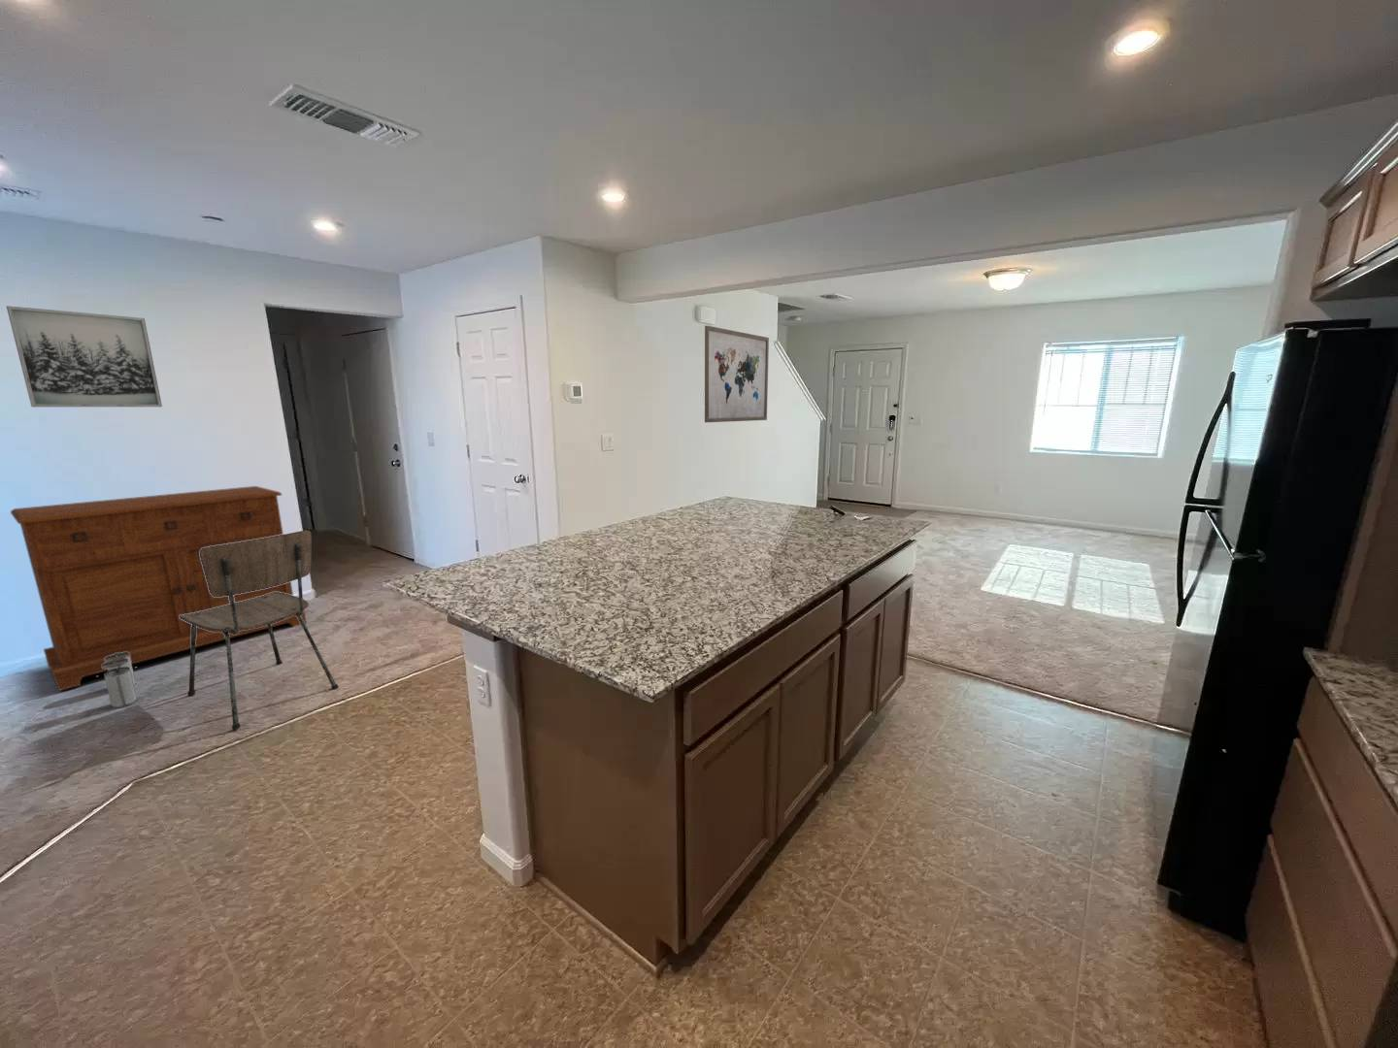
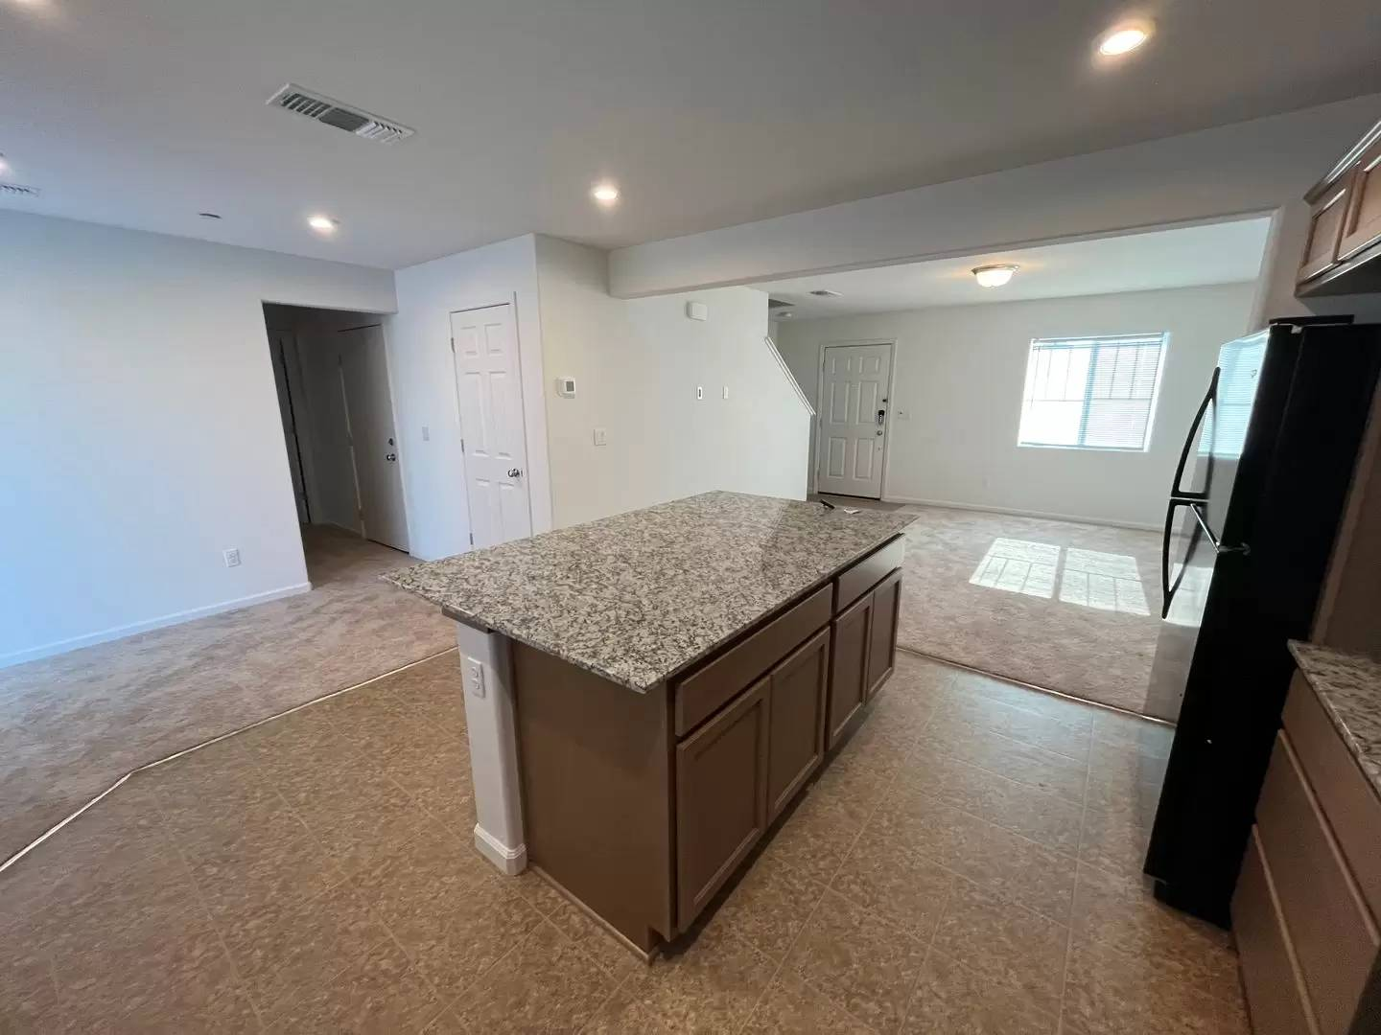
- dining chair (248, 614)
- trash can (119, 675)
- wall art (90, 360)
- wall art (739, 376)
- sideboard (173, 572)
